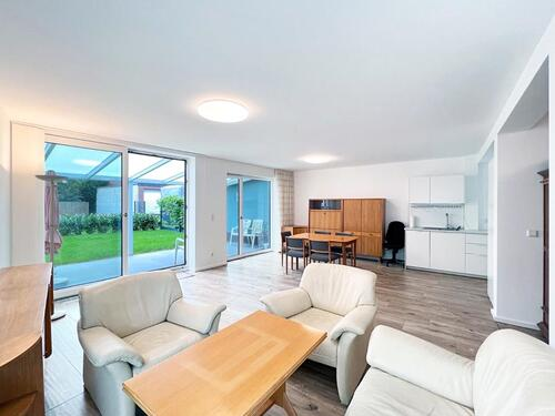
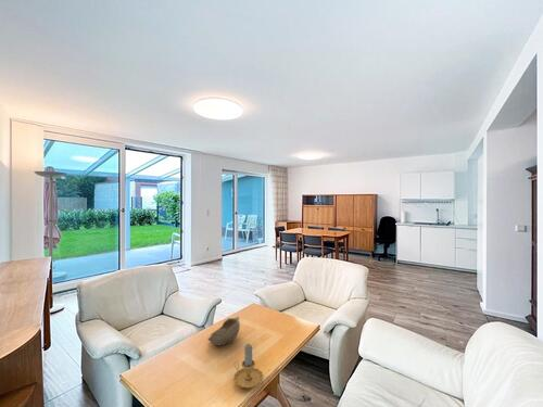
+ candle (245, 360)
+ bowl (224, 331)
